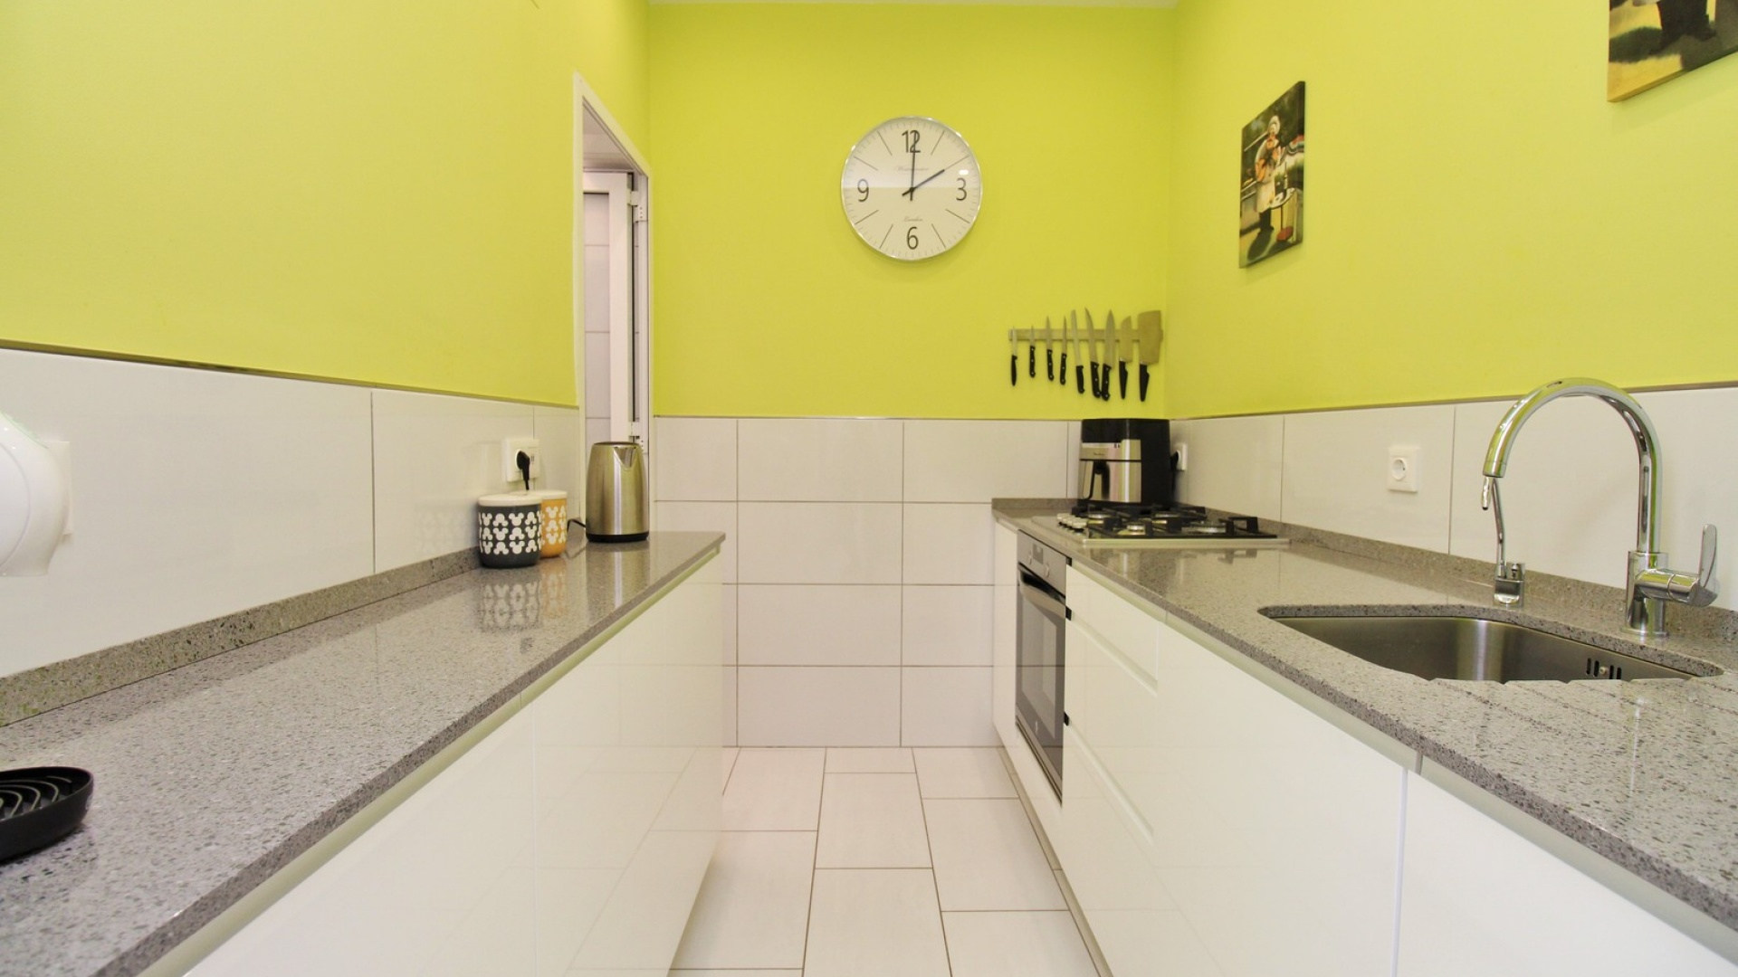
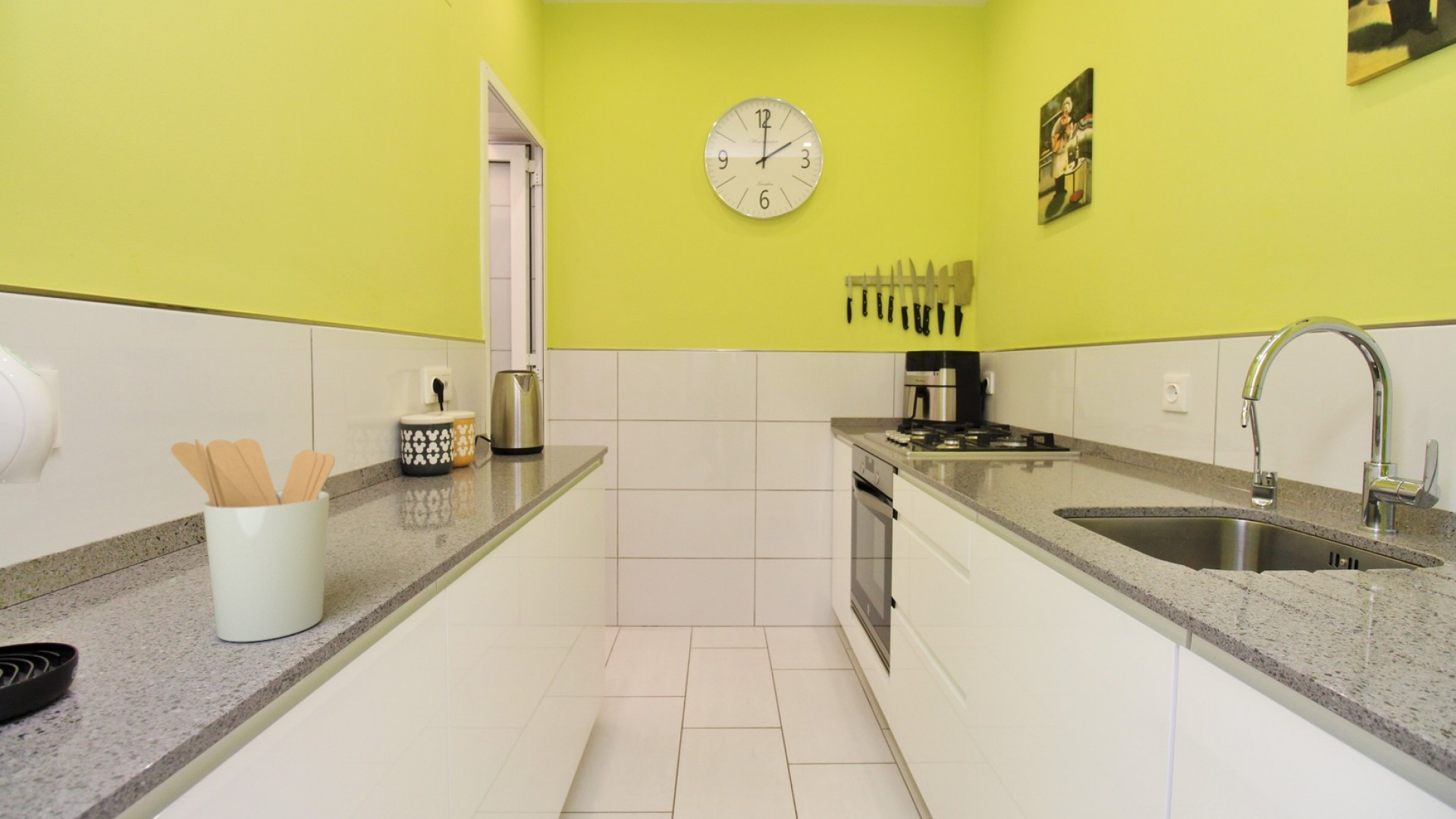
+ utensil holder (252, 528)
